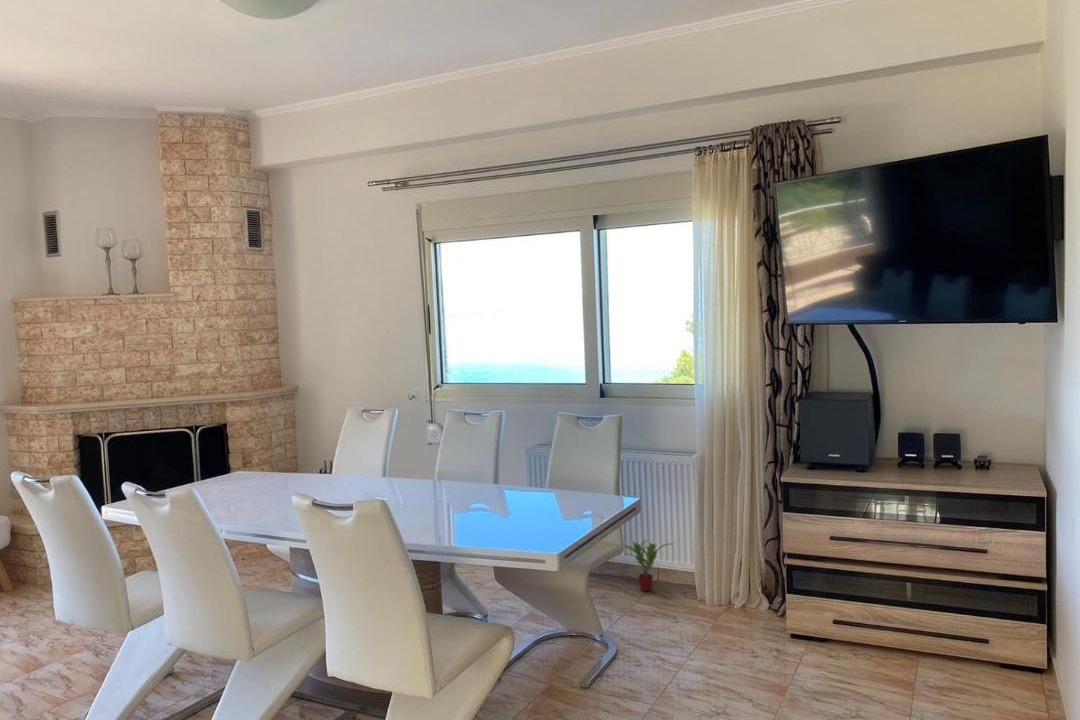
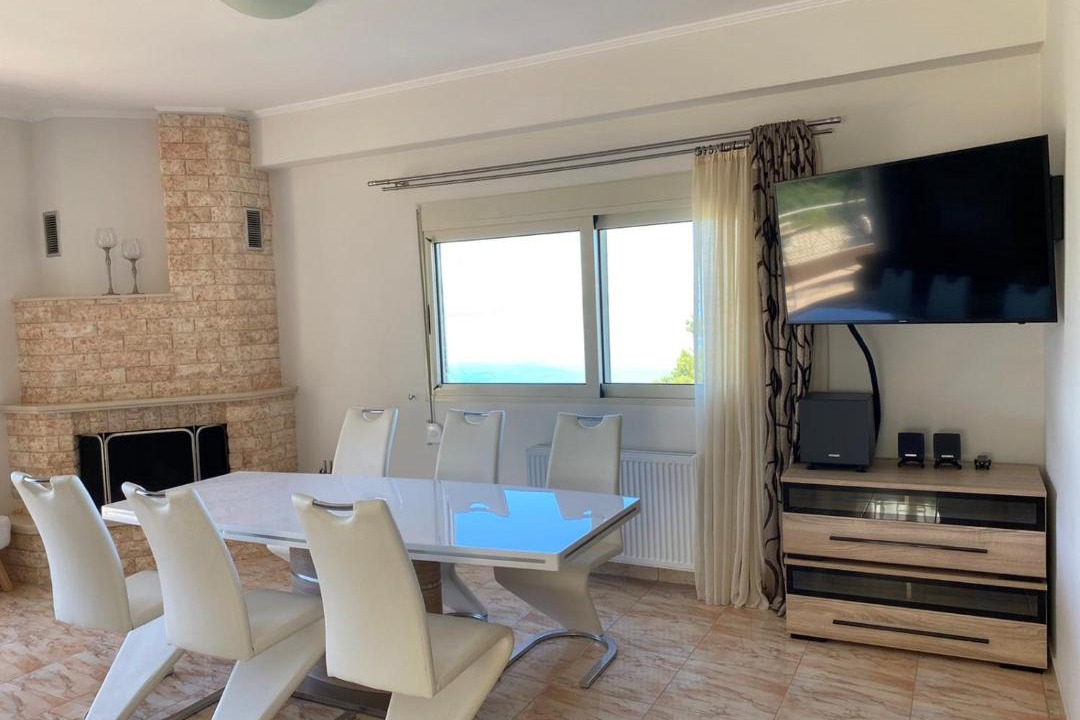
- potted plant (644, 565)
